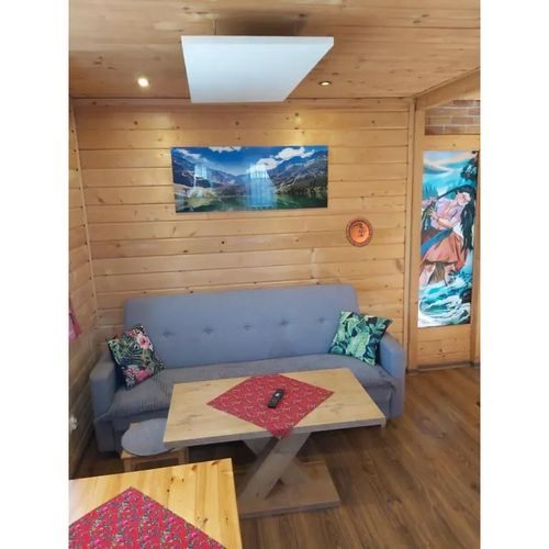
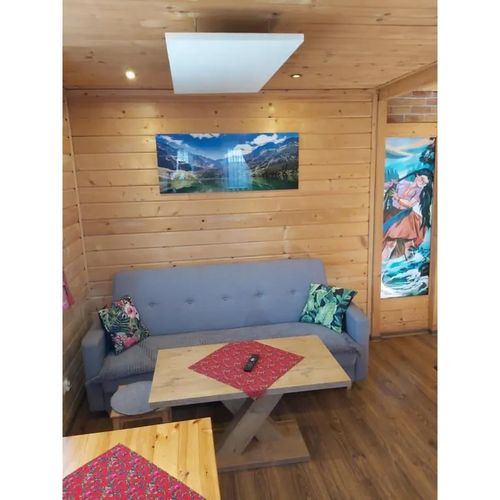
- decorative plate (359, 232)
